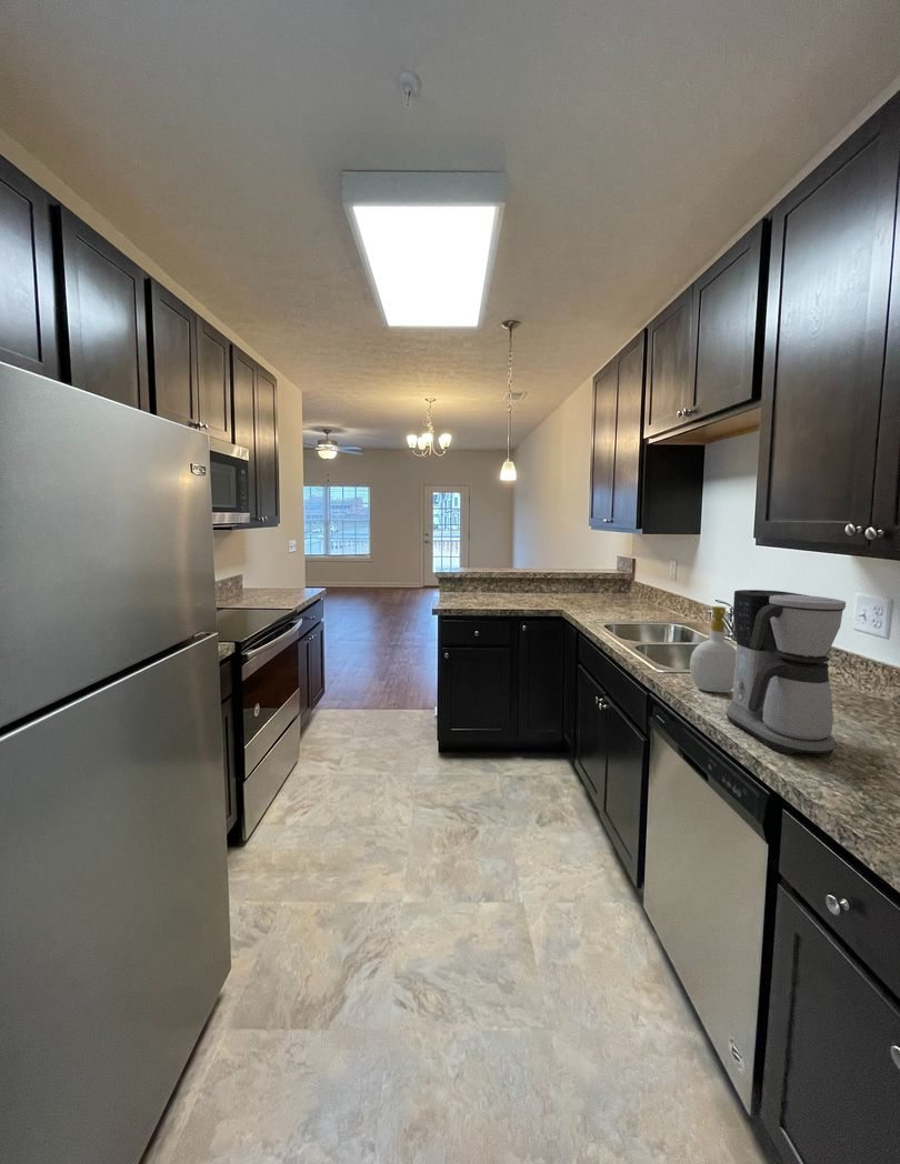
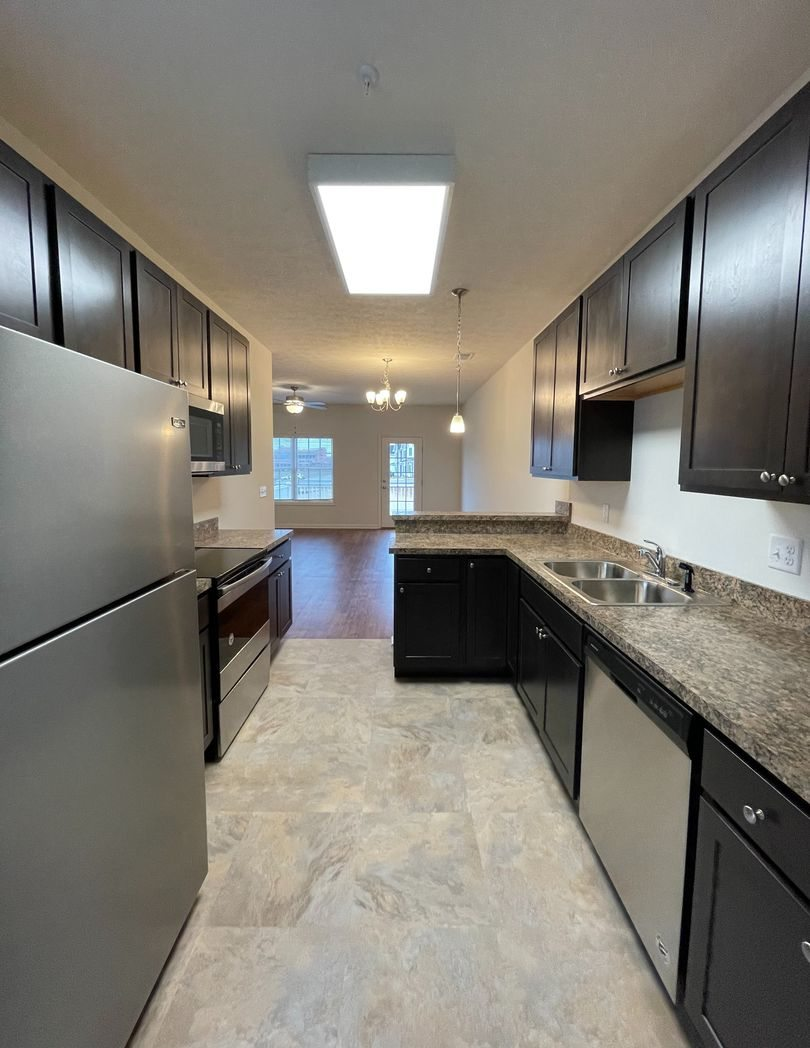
- soap bottle (717, 649)
- coffee maker (772, 664)
